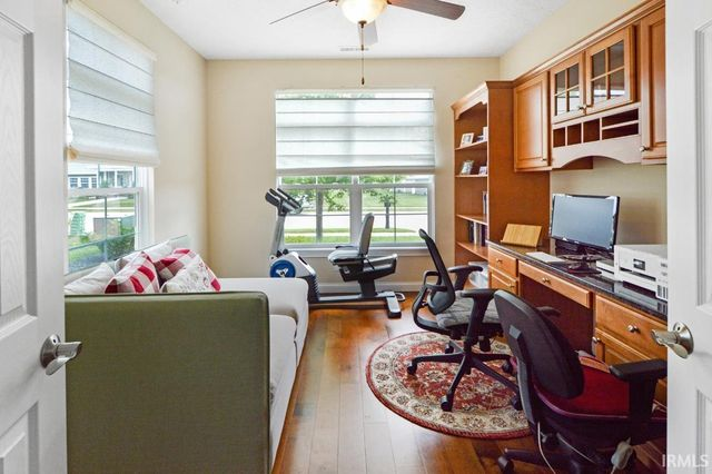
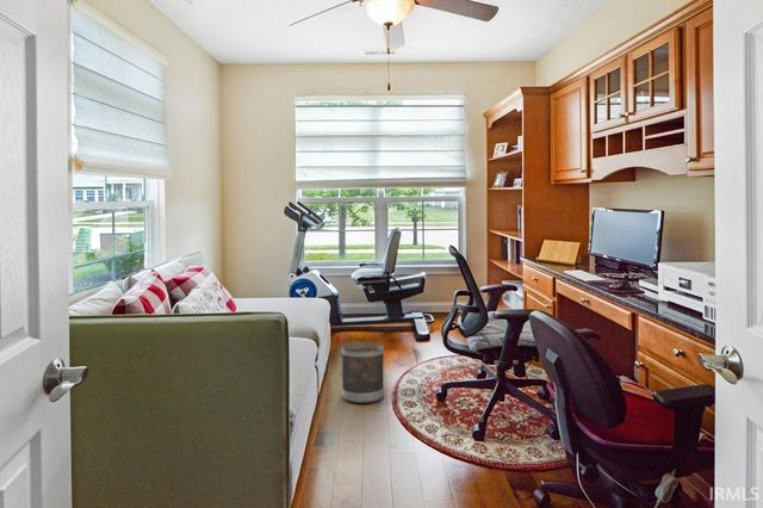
+ wastebasket (362, 371)
